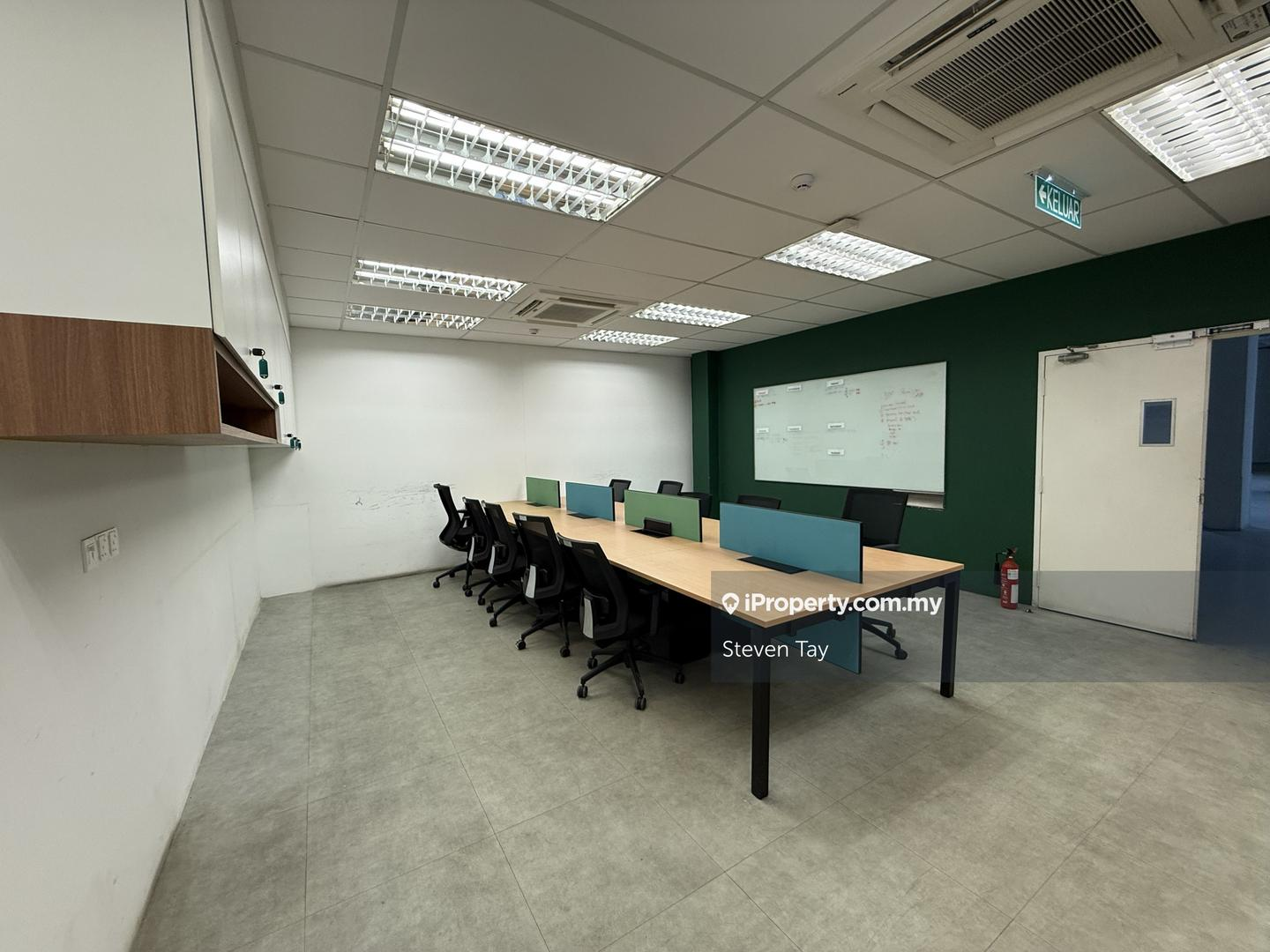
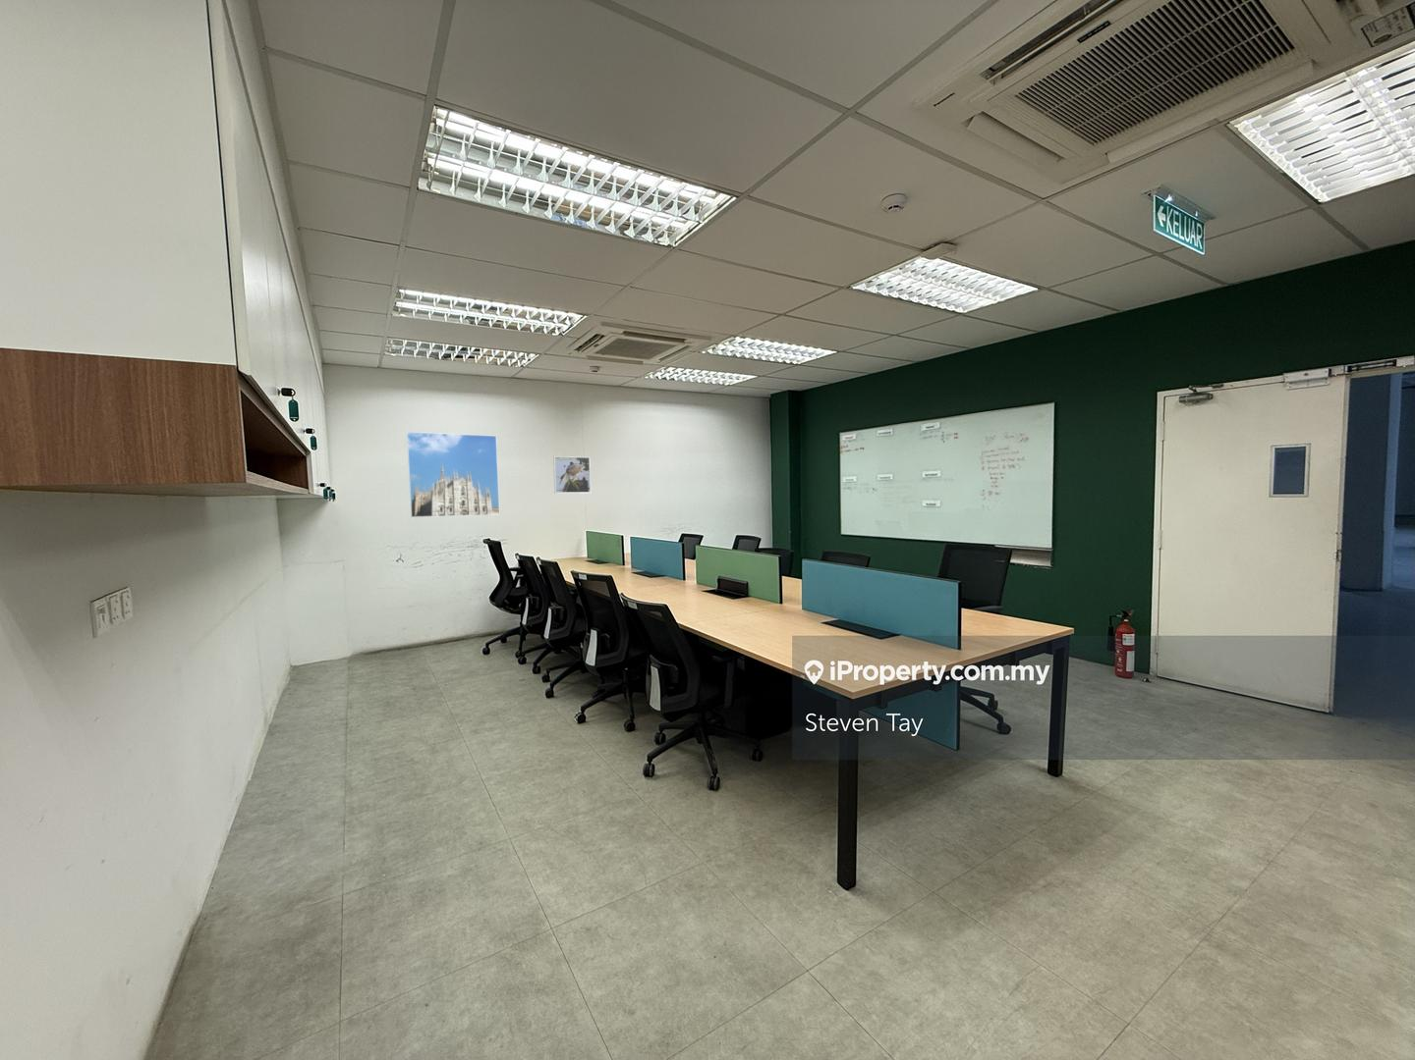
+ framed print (455, 475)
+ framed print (572, 475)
